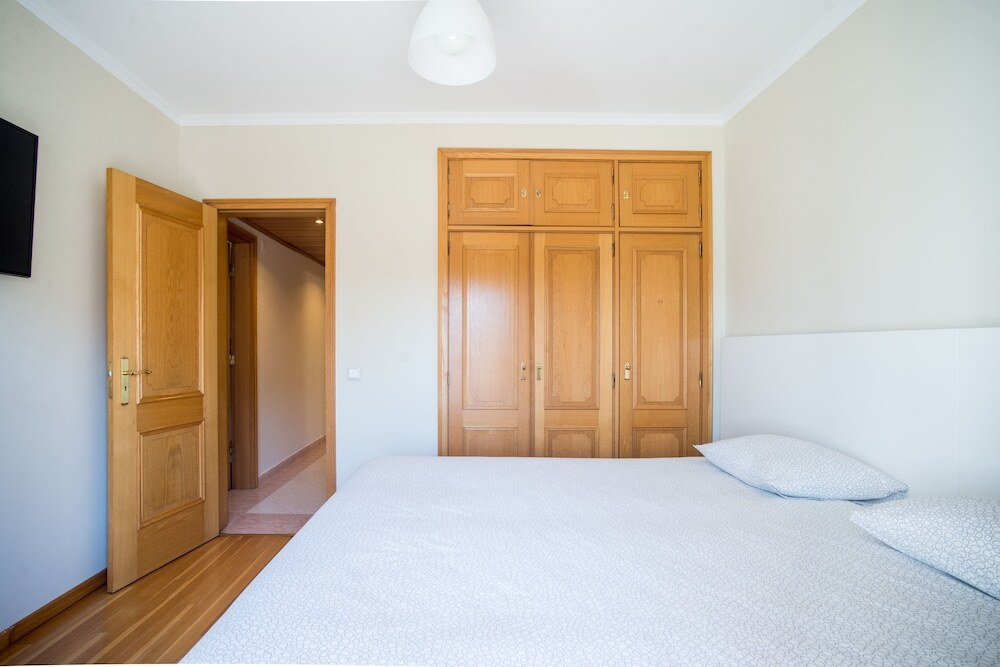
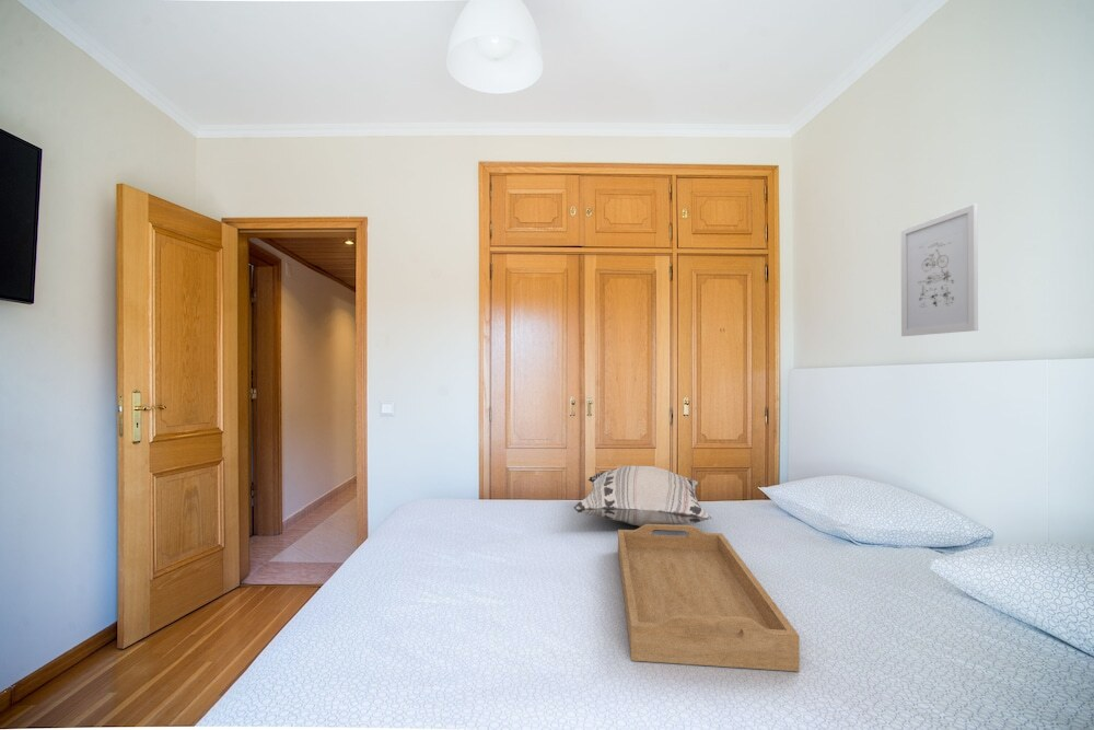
+ wall art (935, 276)
+ serving tray (686, 579)
+ decorative pillow (641, 494)
